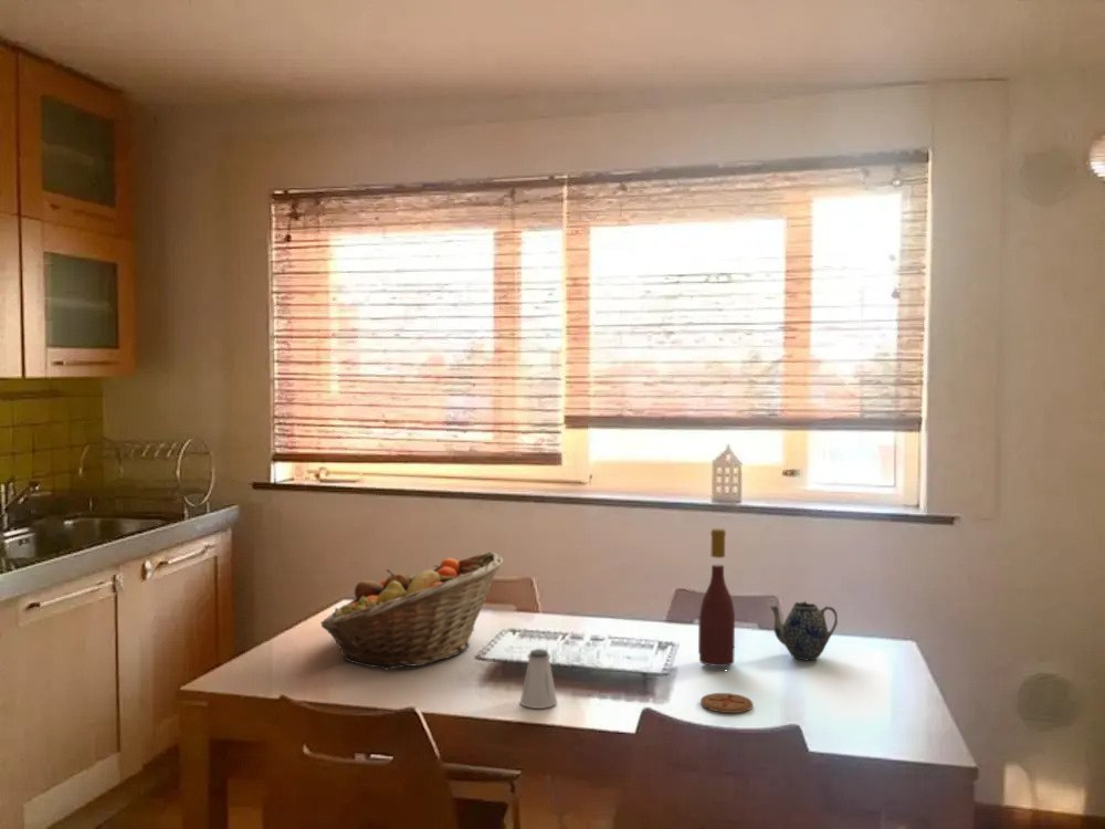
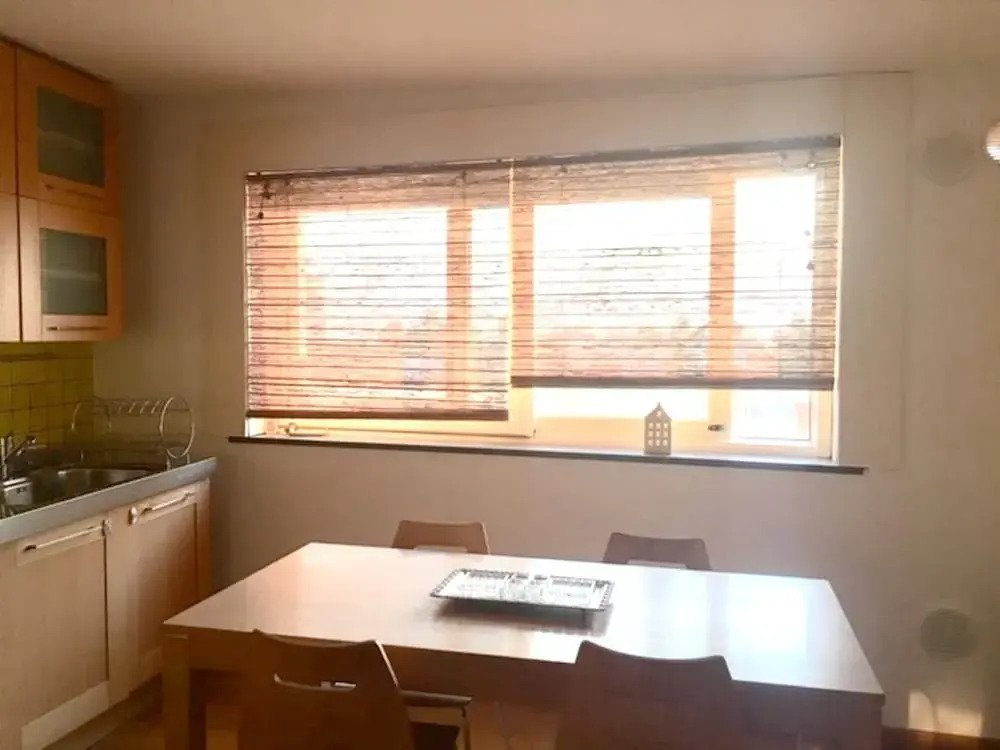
- wine bottle (717, 597)
- coaster (726, 702)
- saltshaker (538, 676)
- fruit basket (415, 604)
- teapot (802, 629)
